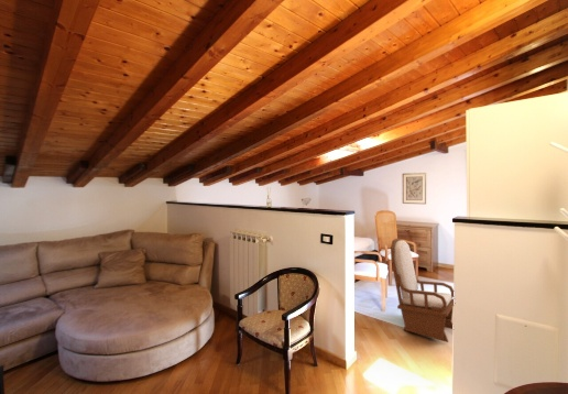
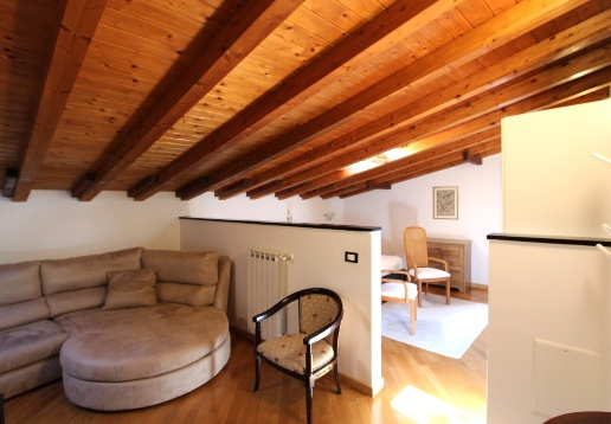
- armchair (422, 283)
